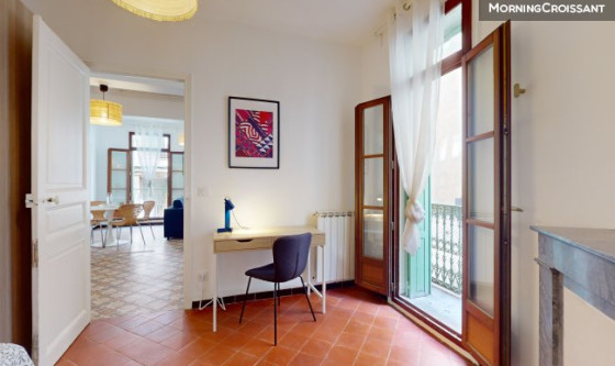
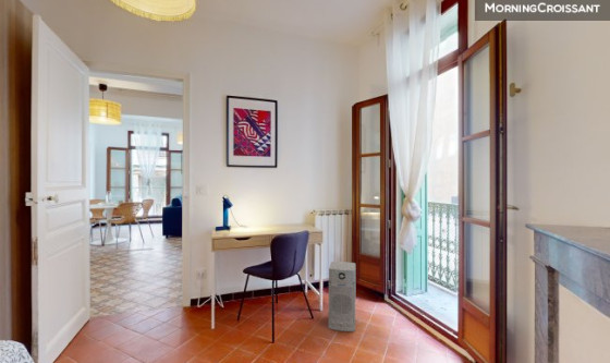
+ air purifier (342, 293)
